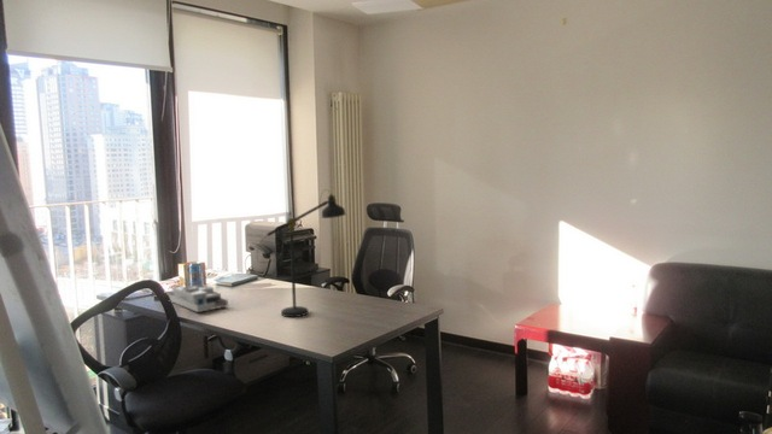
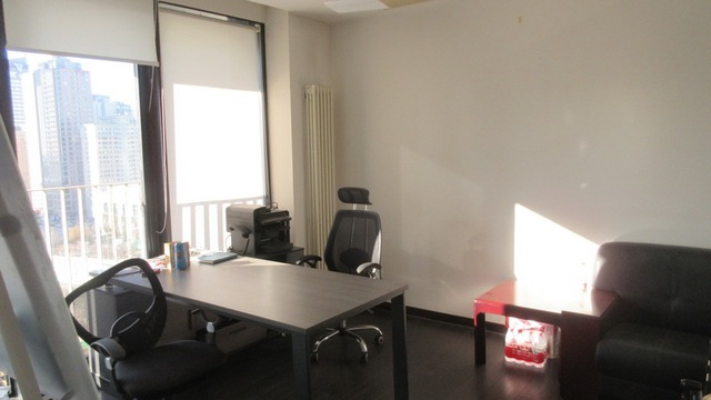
- desk organizer (194, 294)
- desk lamp (293, 251)
